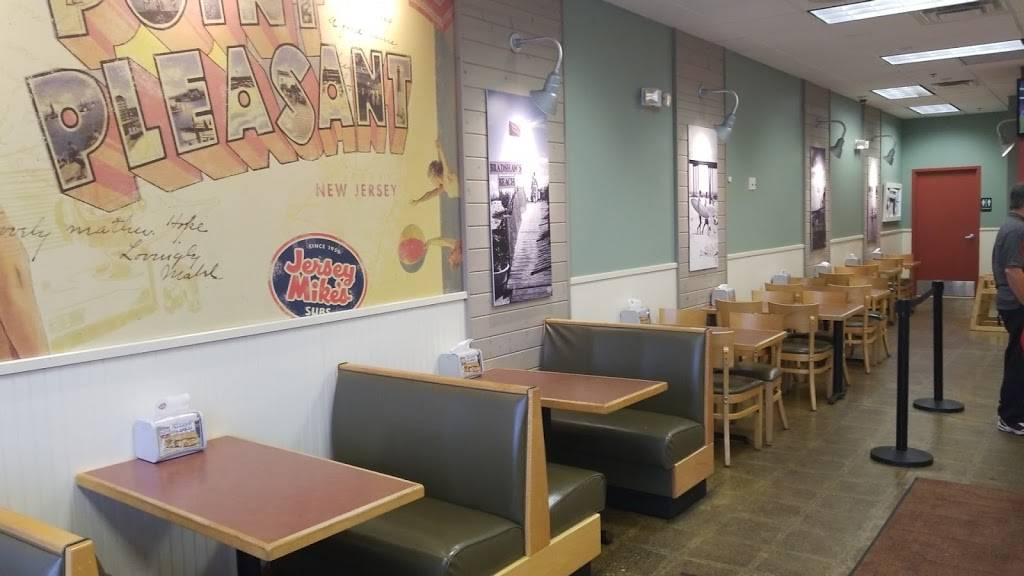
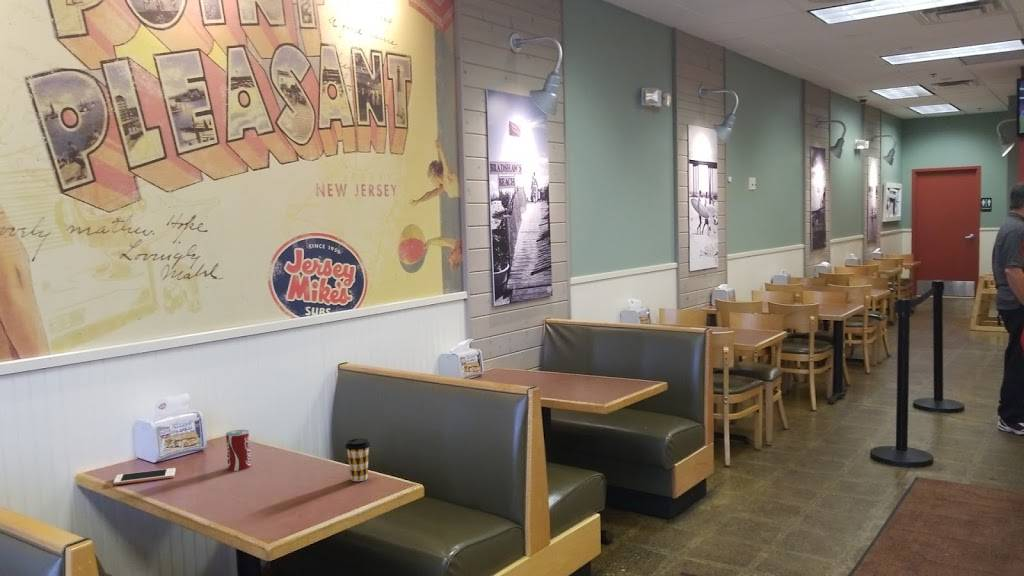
+ cell phone (145, 476)
+ soda can (238, 450)
+ coffee cup (358, 459)
